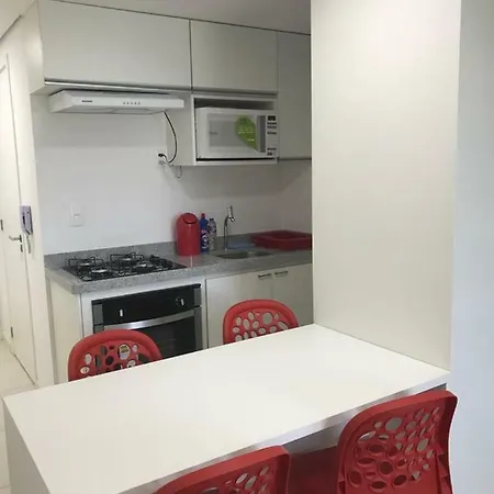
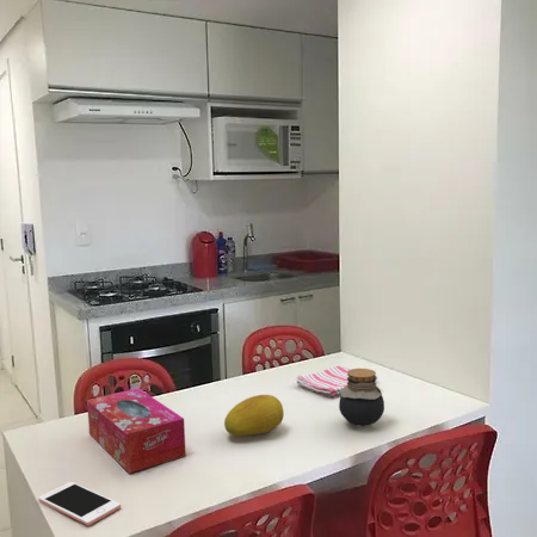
+ fruit (253, 415)
+ dish towel (337, 378)
+ cell phone (79, 501)
+ jar (364, 397)
+ tissue box (134, 426)
